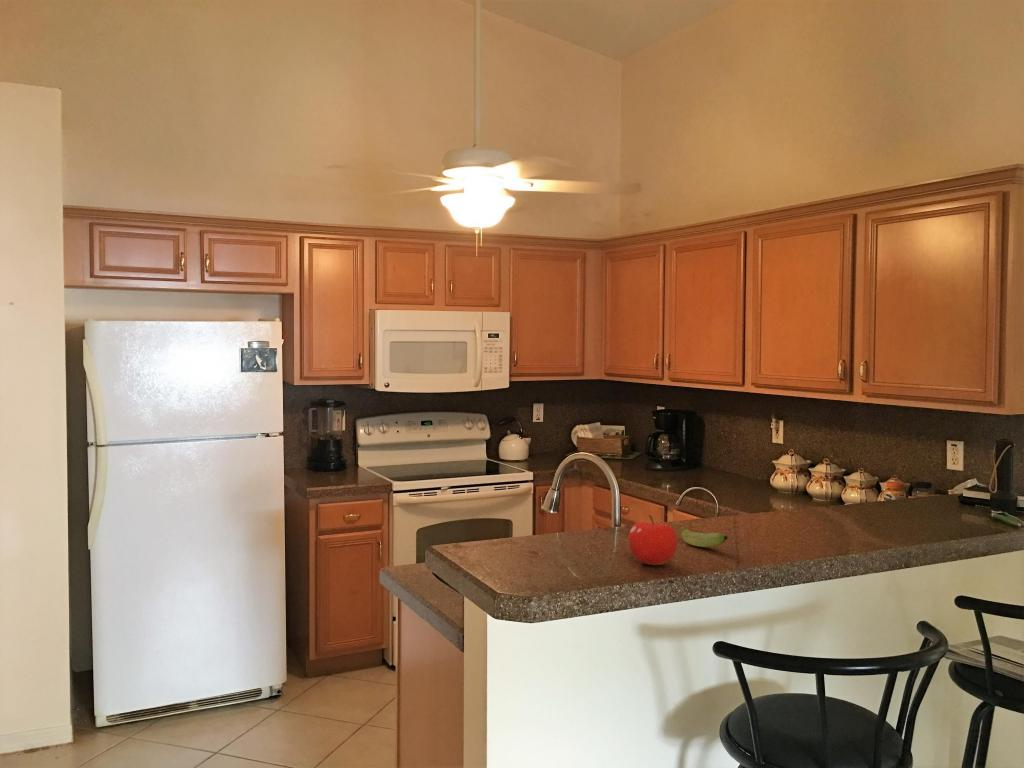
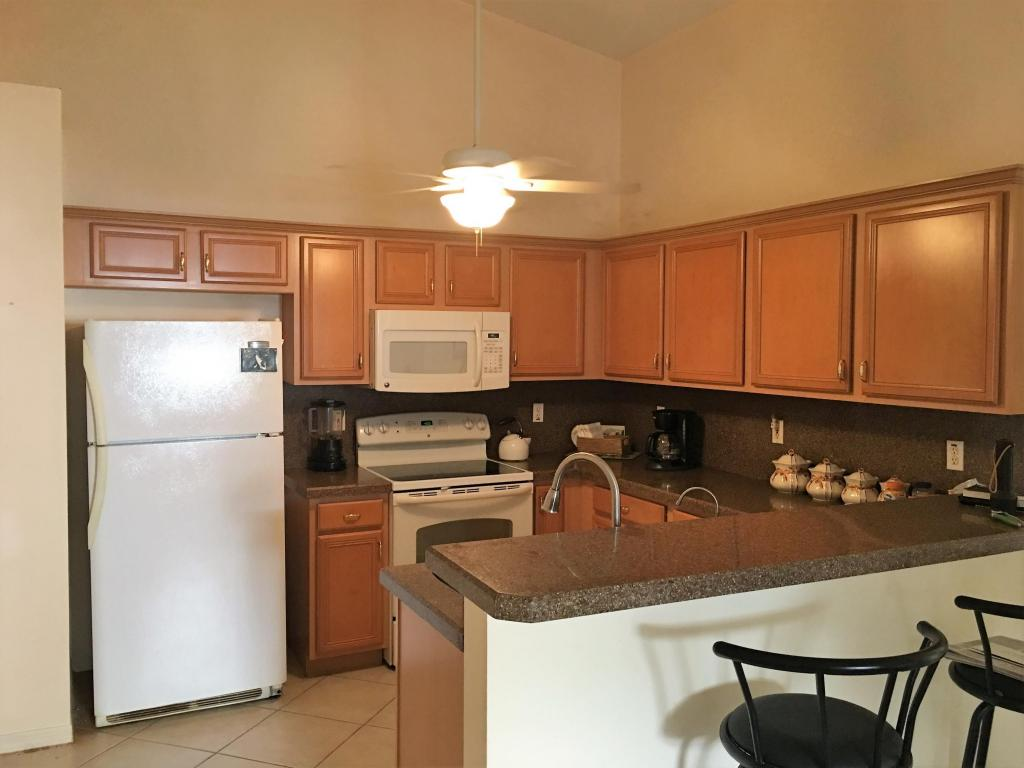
- banana (704, 538)
- fruit (652, 539)
